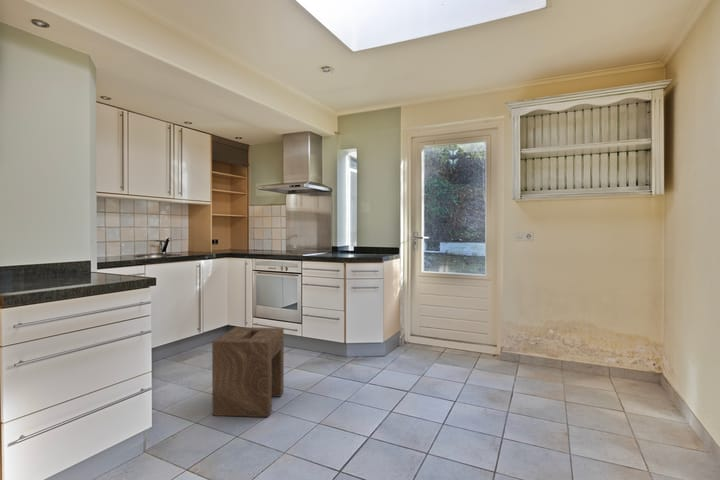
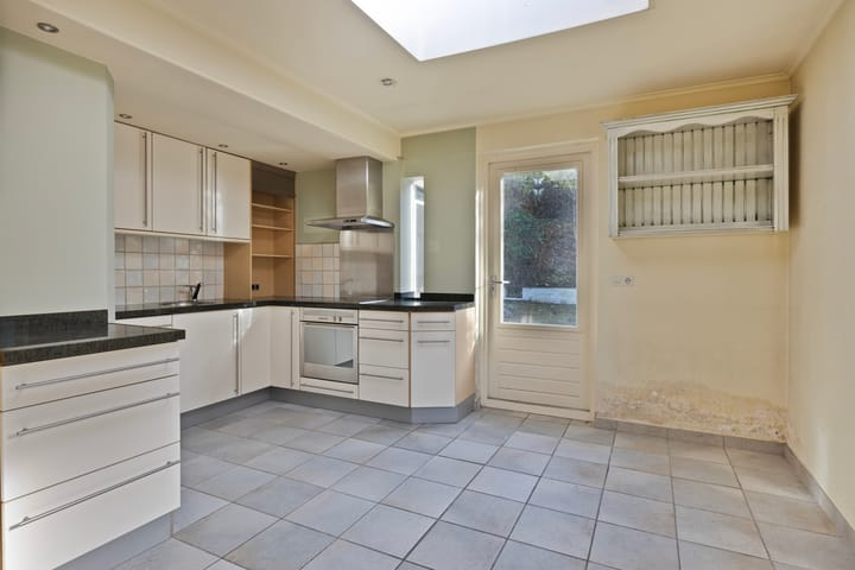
- stool (250, 368)
